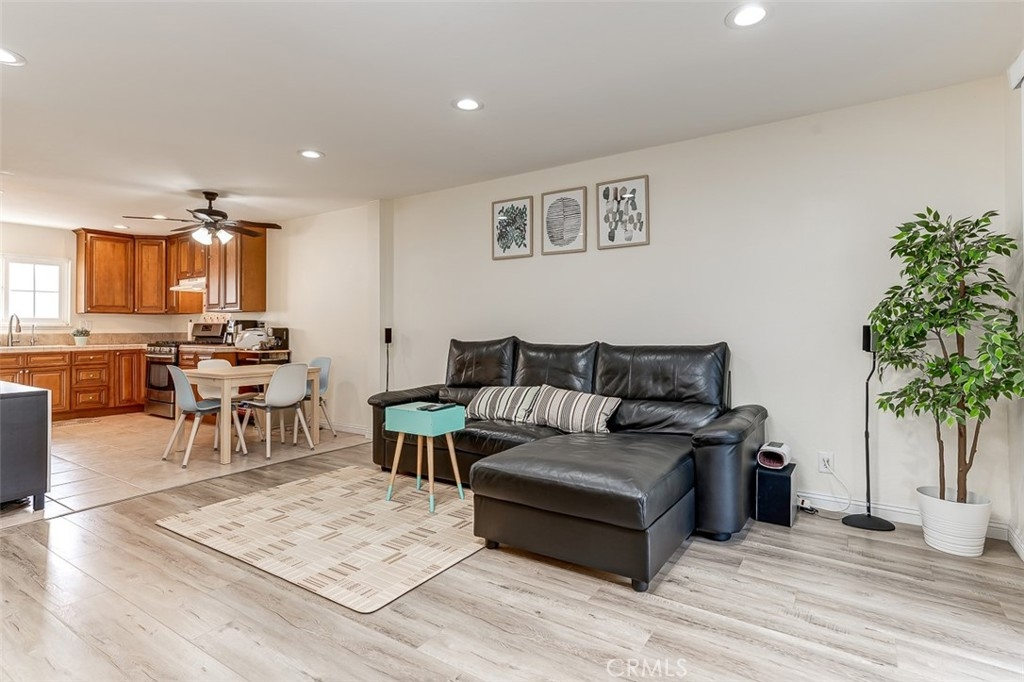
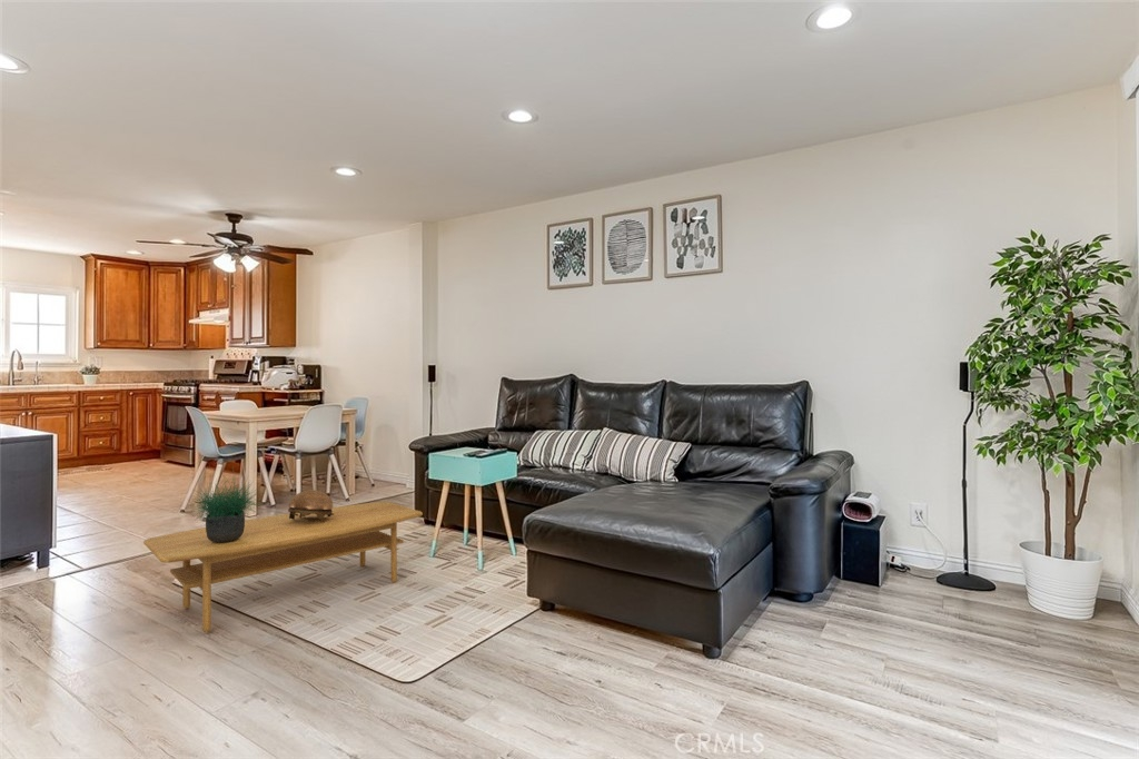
+ coffee table (296, 559)
+ potted plant (226, 501)
+ decorative bowl (310, 504)
